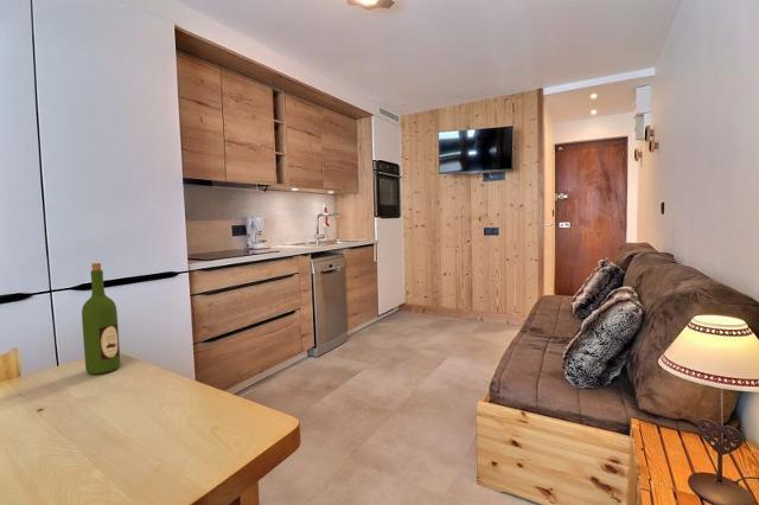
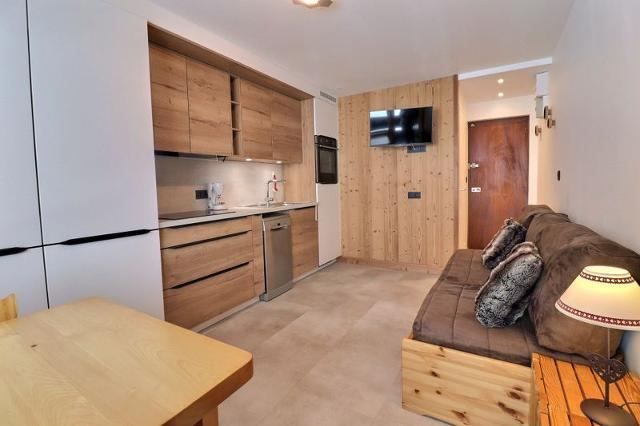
- wine bottle (100, 317)
